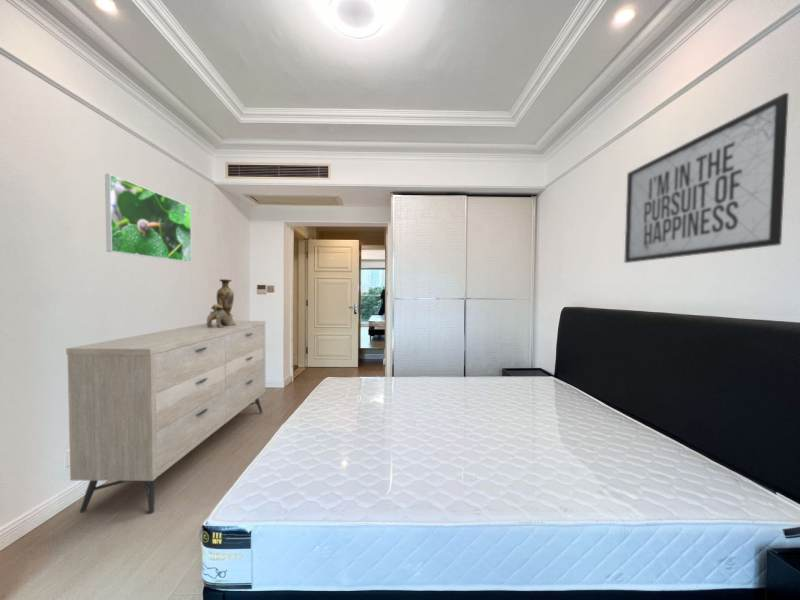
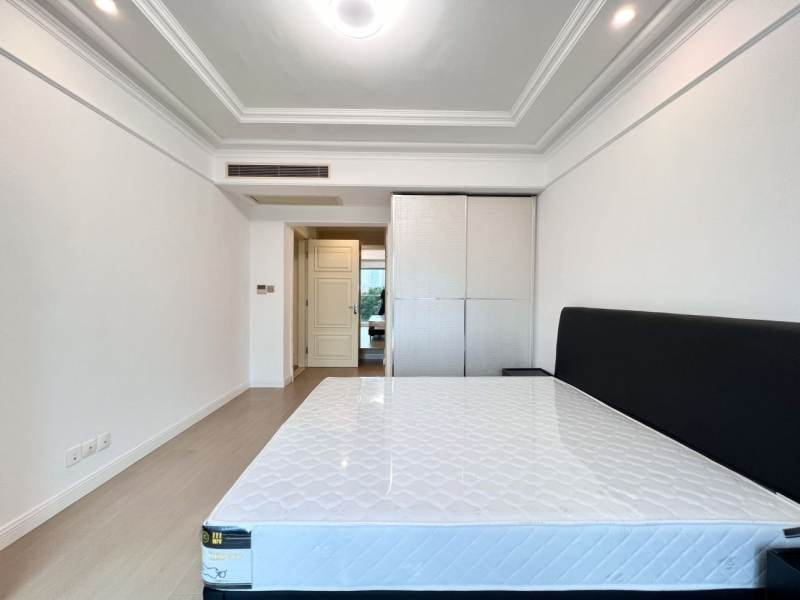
- dresser (198, 389)
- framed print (155, 225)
- vase with dog figurine (221, 302)
- mirror (685, 200)
